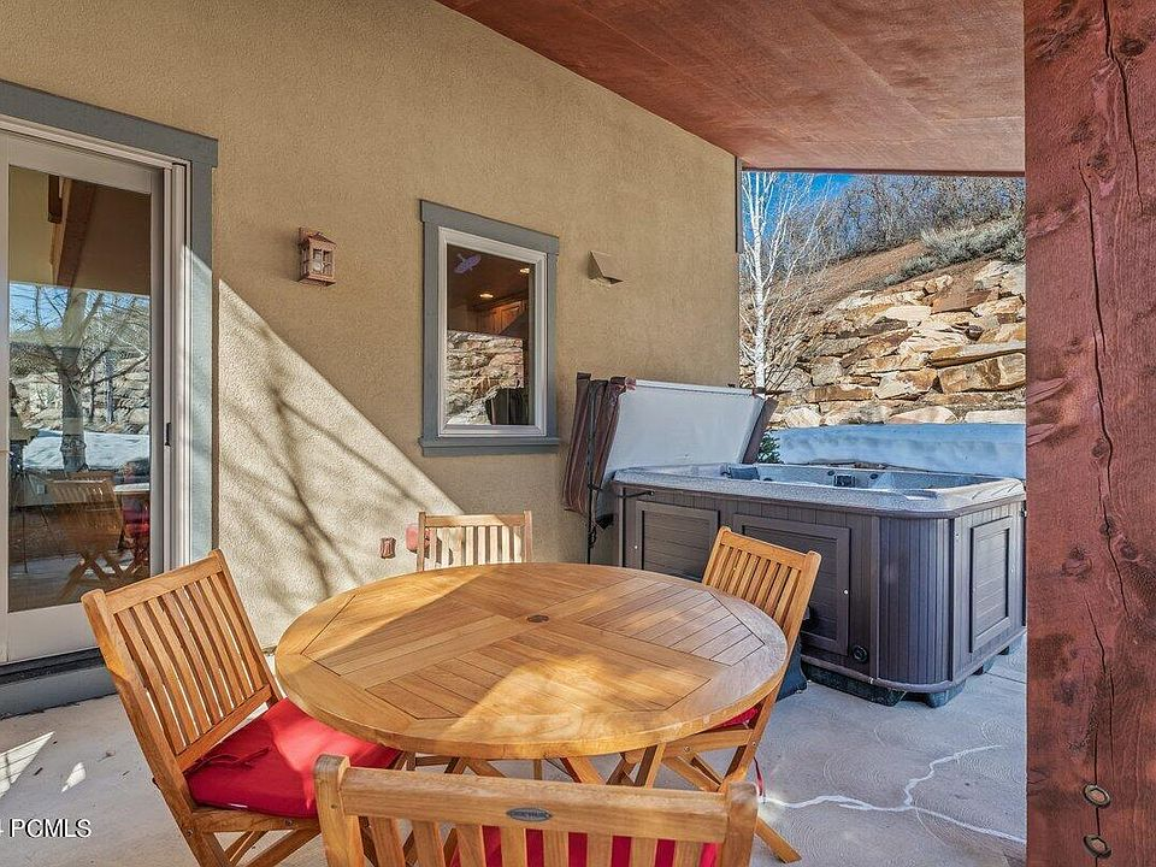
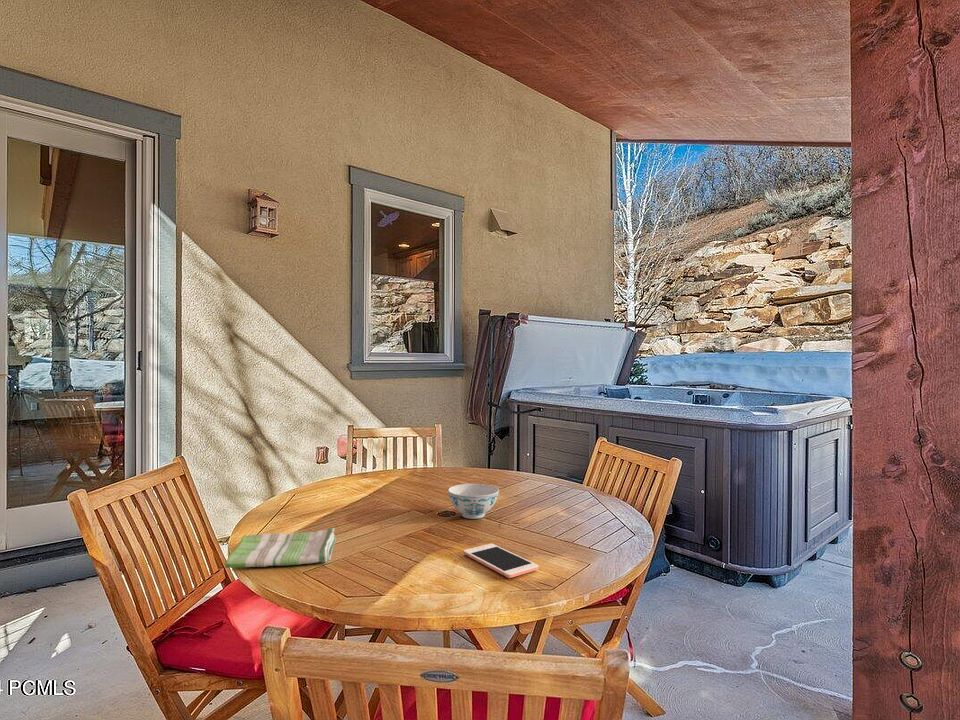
+ dish towel (284, 546)
+ cell phone (499, 559)
+ chinaware (473, 502)
